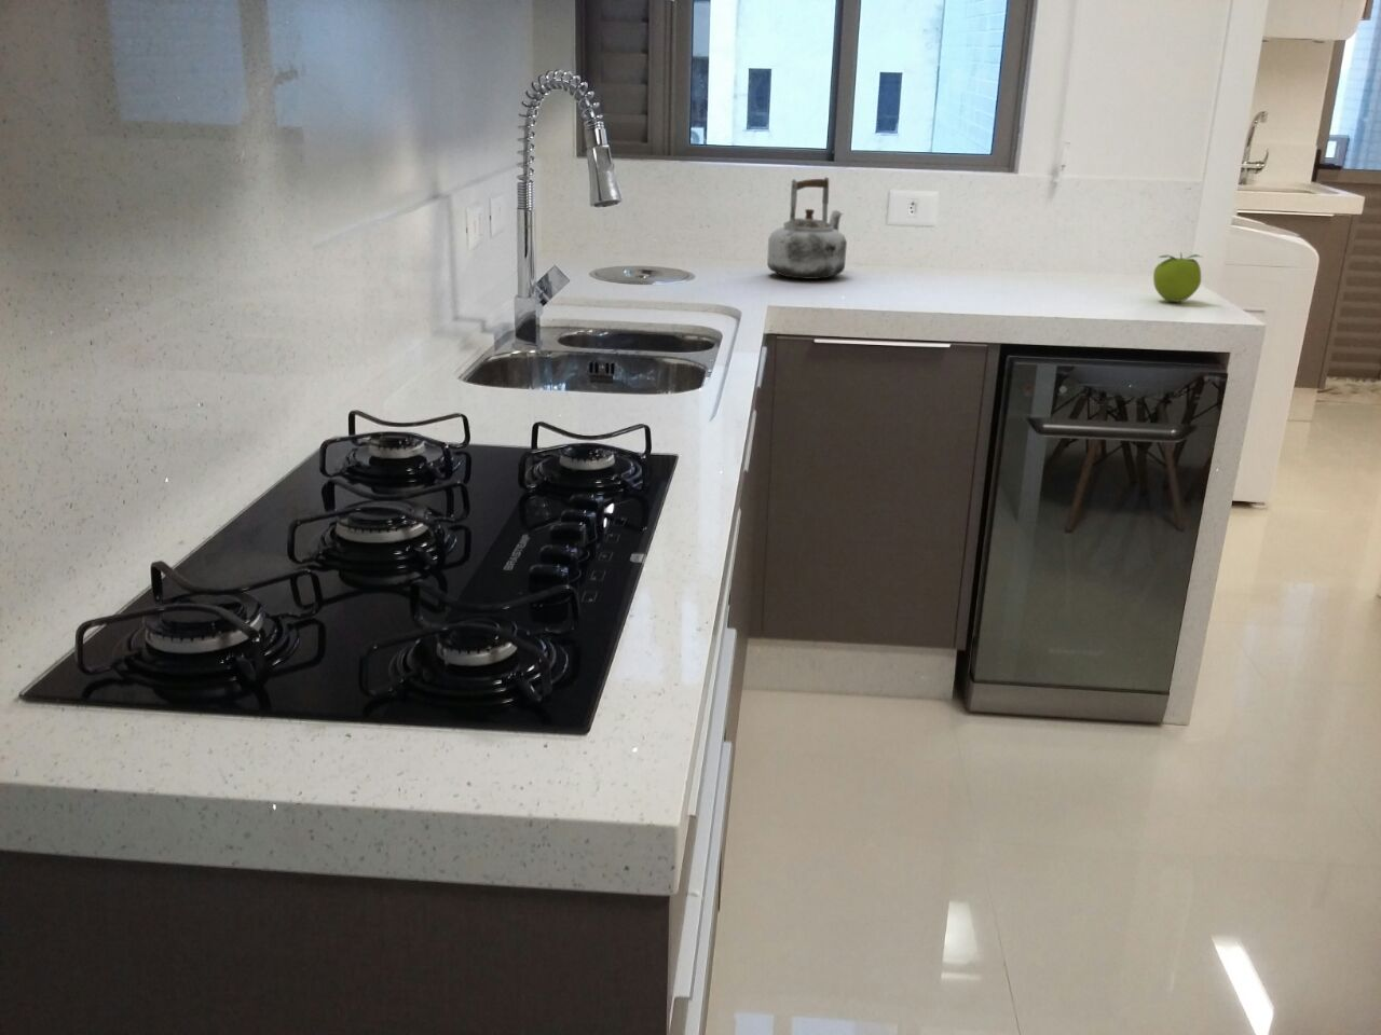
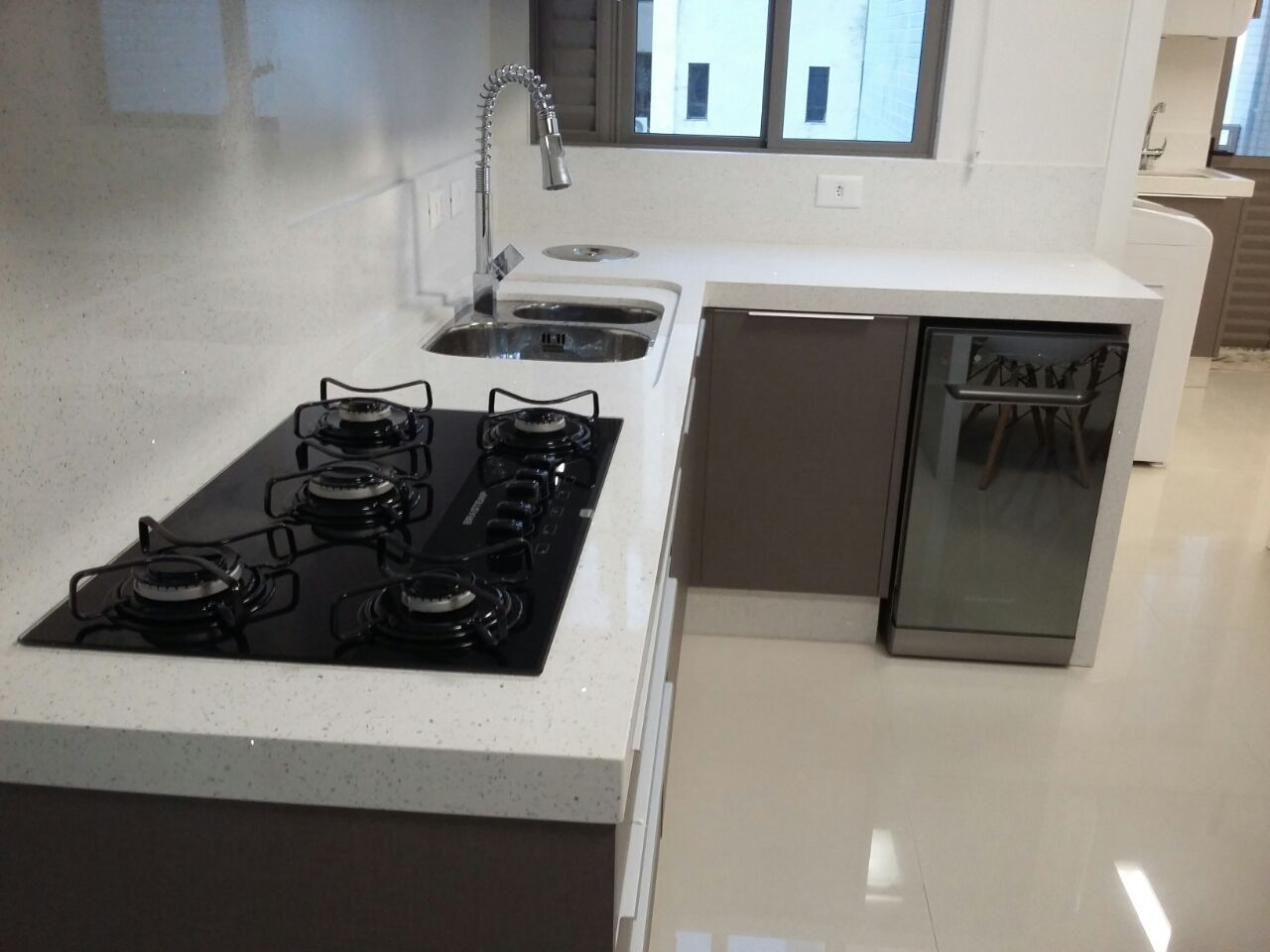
- fruit (1177, 277)
- kettle (813, 226)
